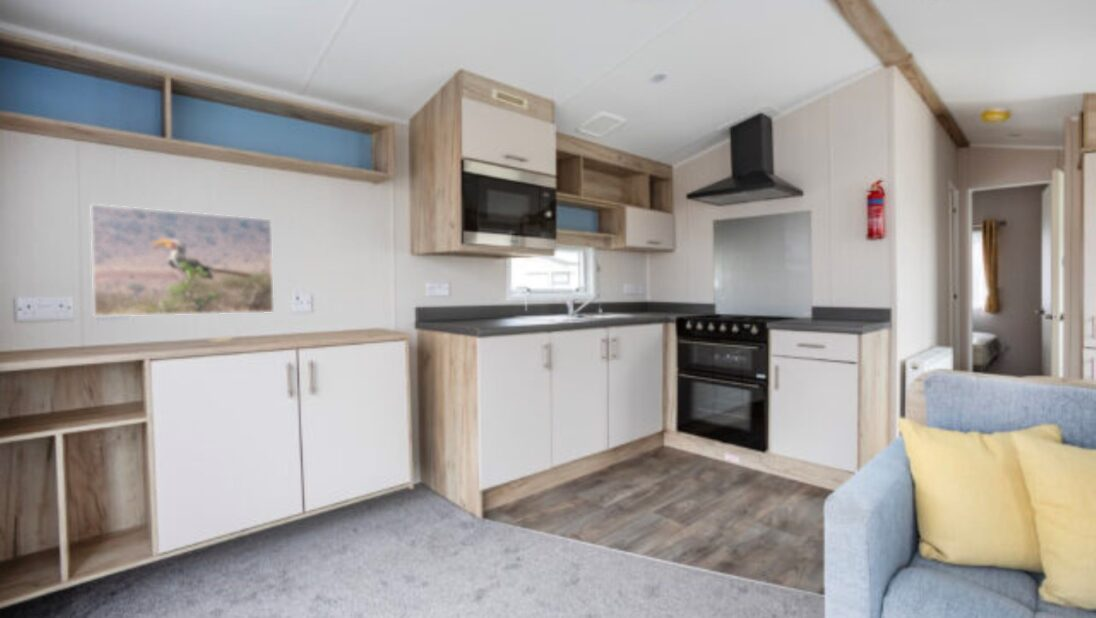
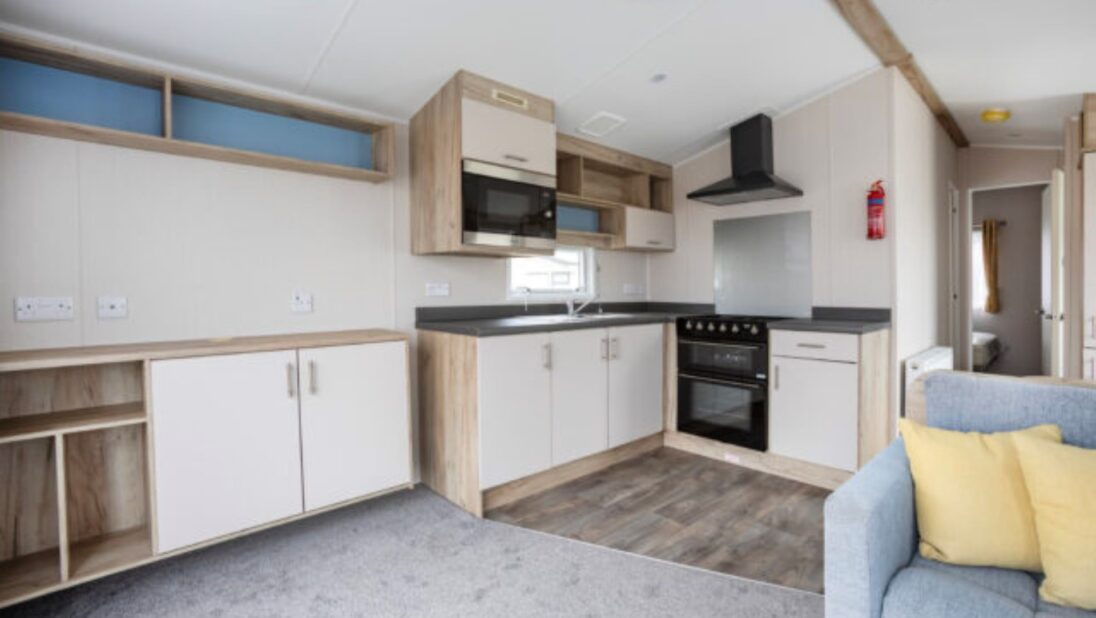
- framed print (190, 263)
